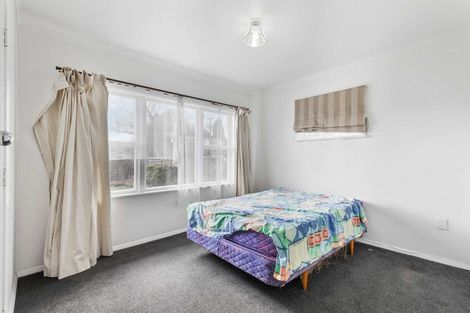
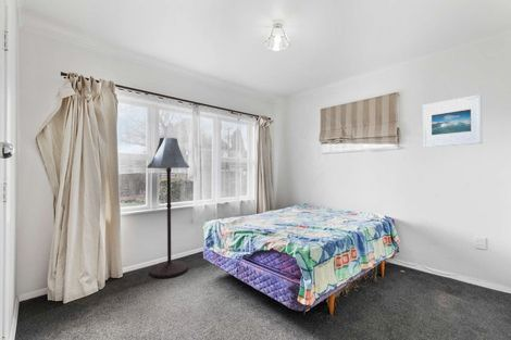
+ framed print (450, 123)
+ floor lamp (169, 203)
